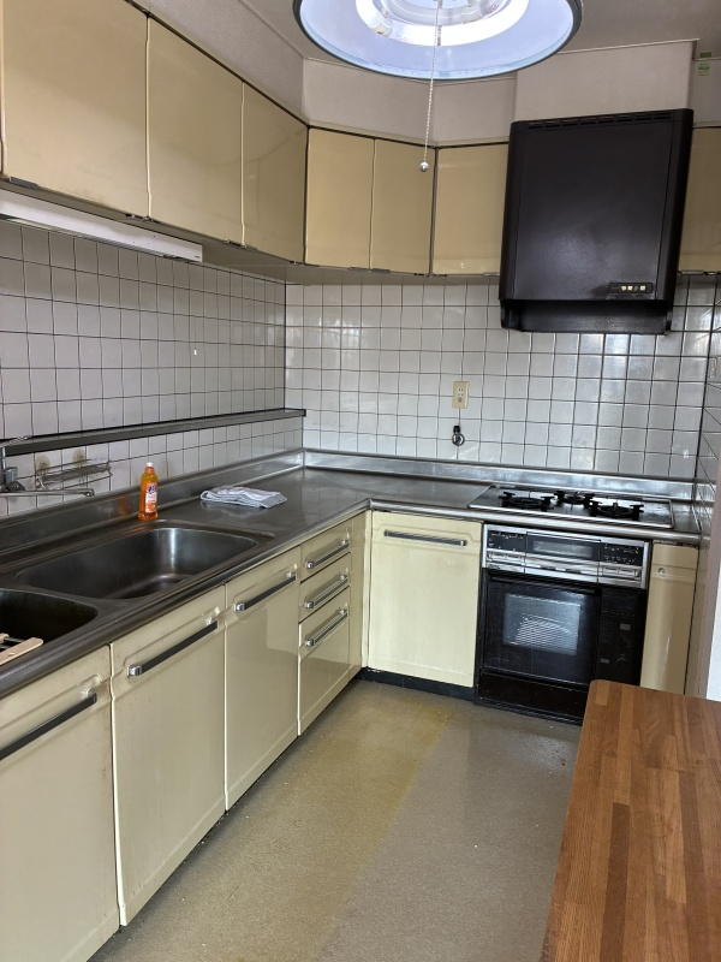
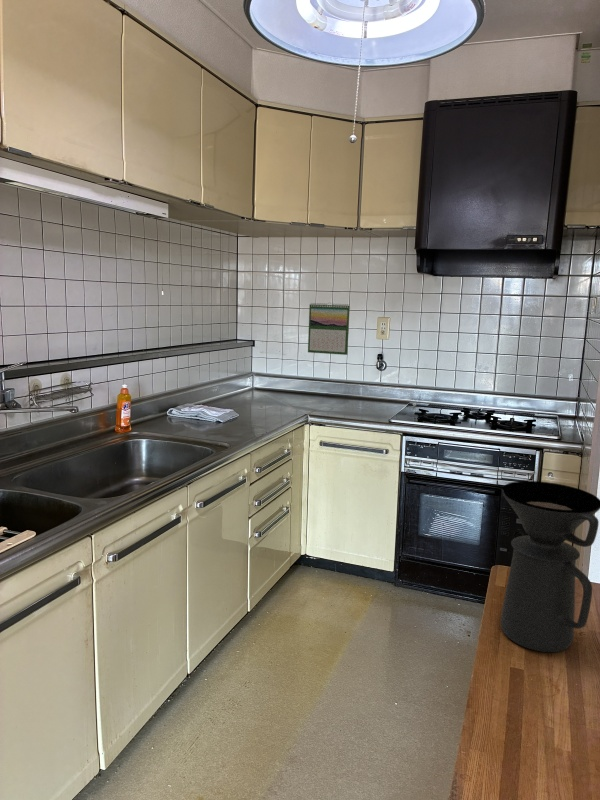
+ coffee maker (542, 565)
+ calendar (328, 328)
